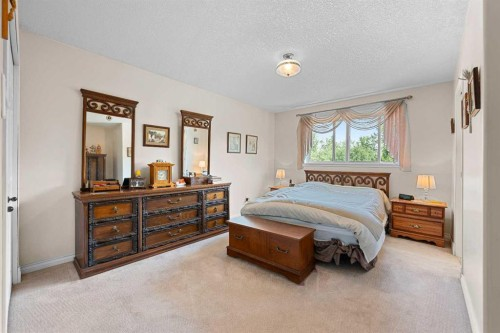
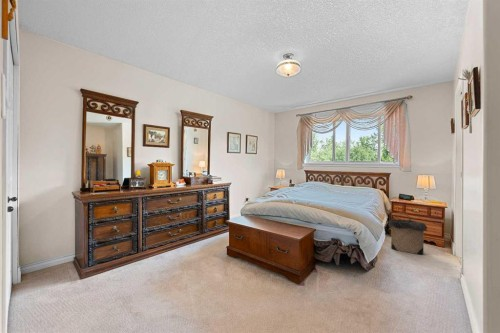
+ laundry hamper (407, 231)
